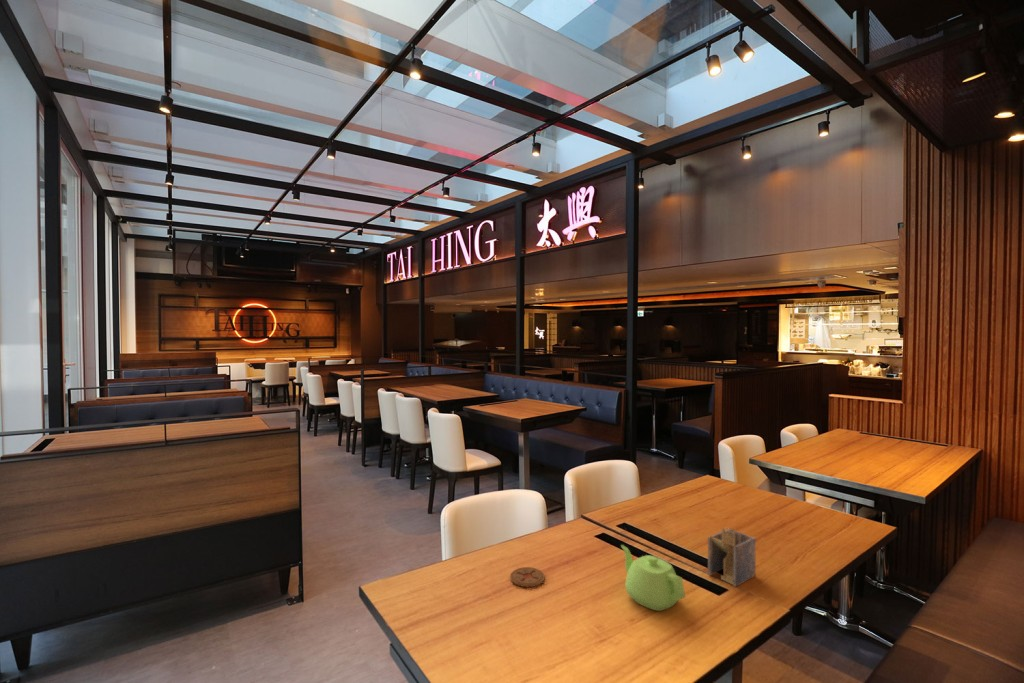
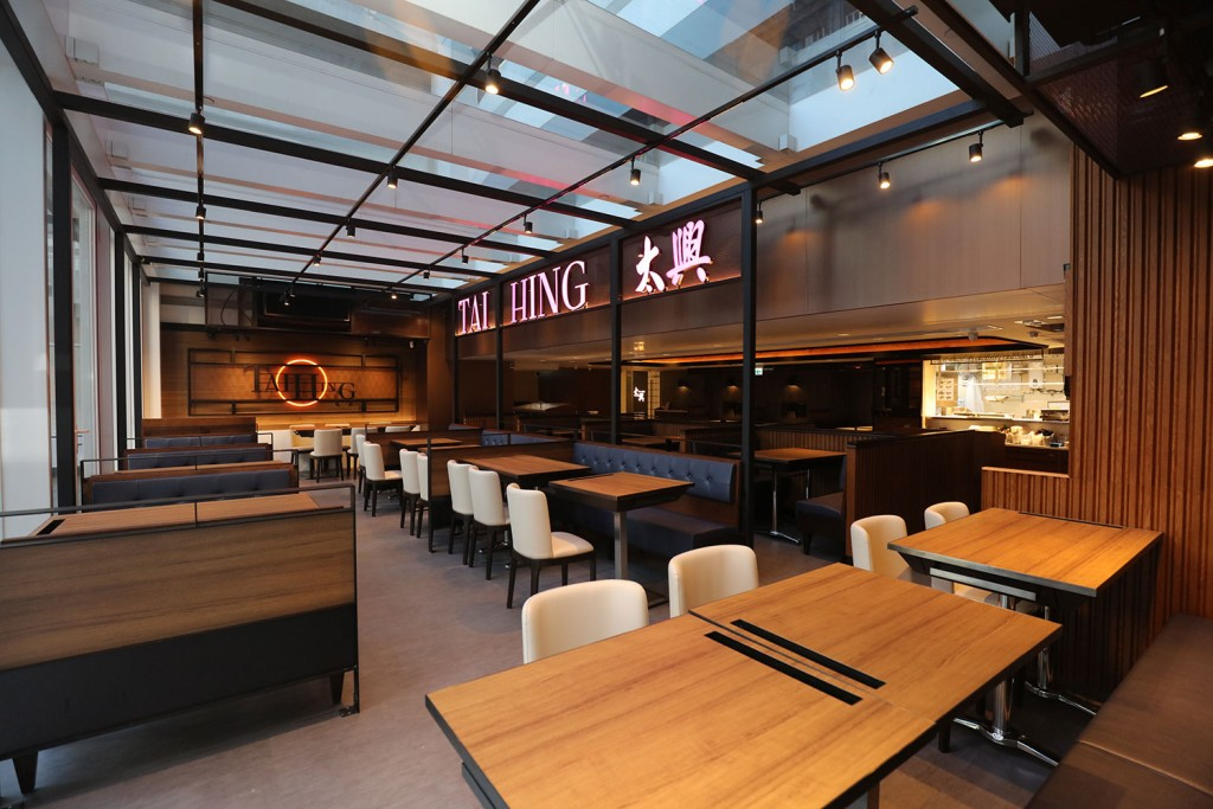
- teapot (650, 577)
- coaster (527, 576)
- napkin holder (731, 549)
